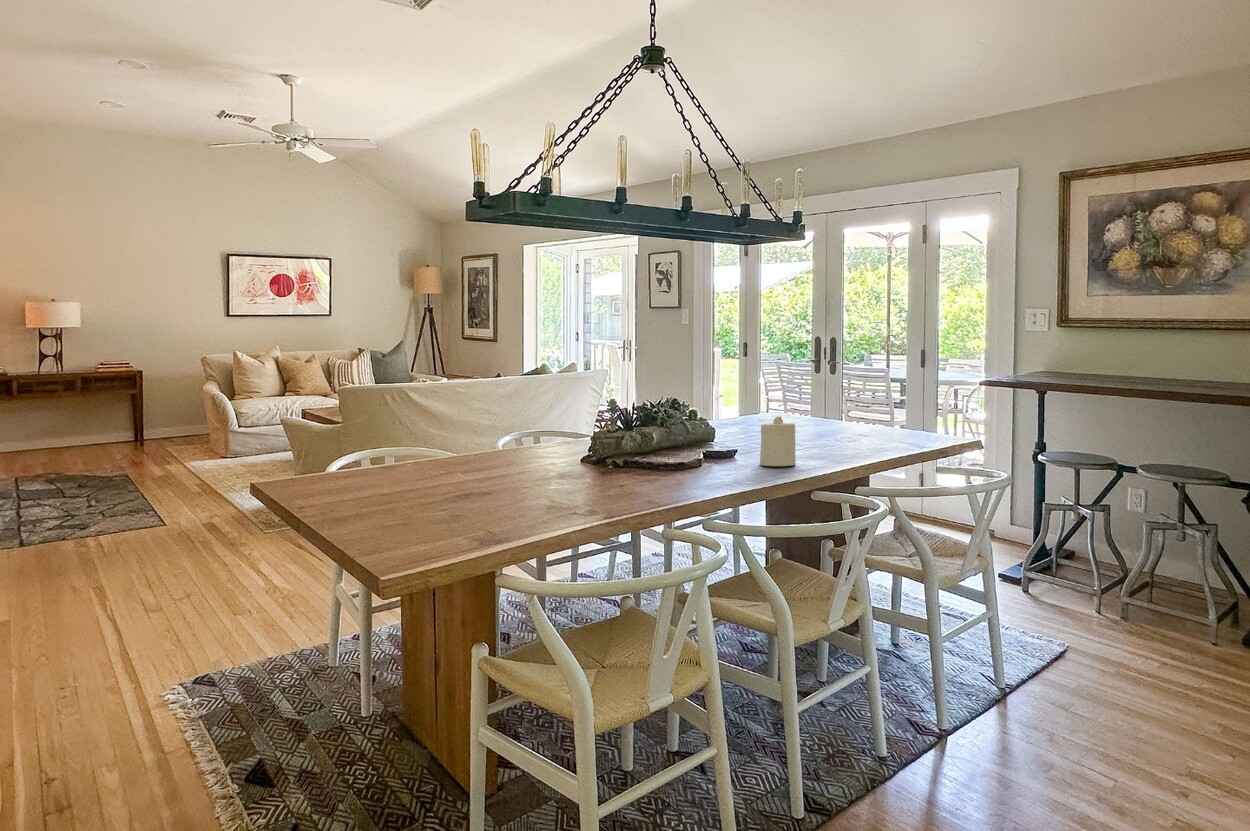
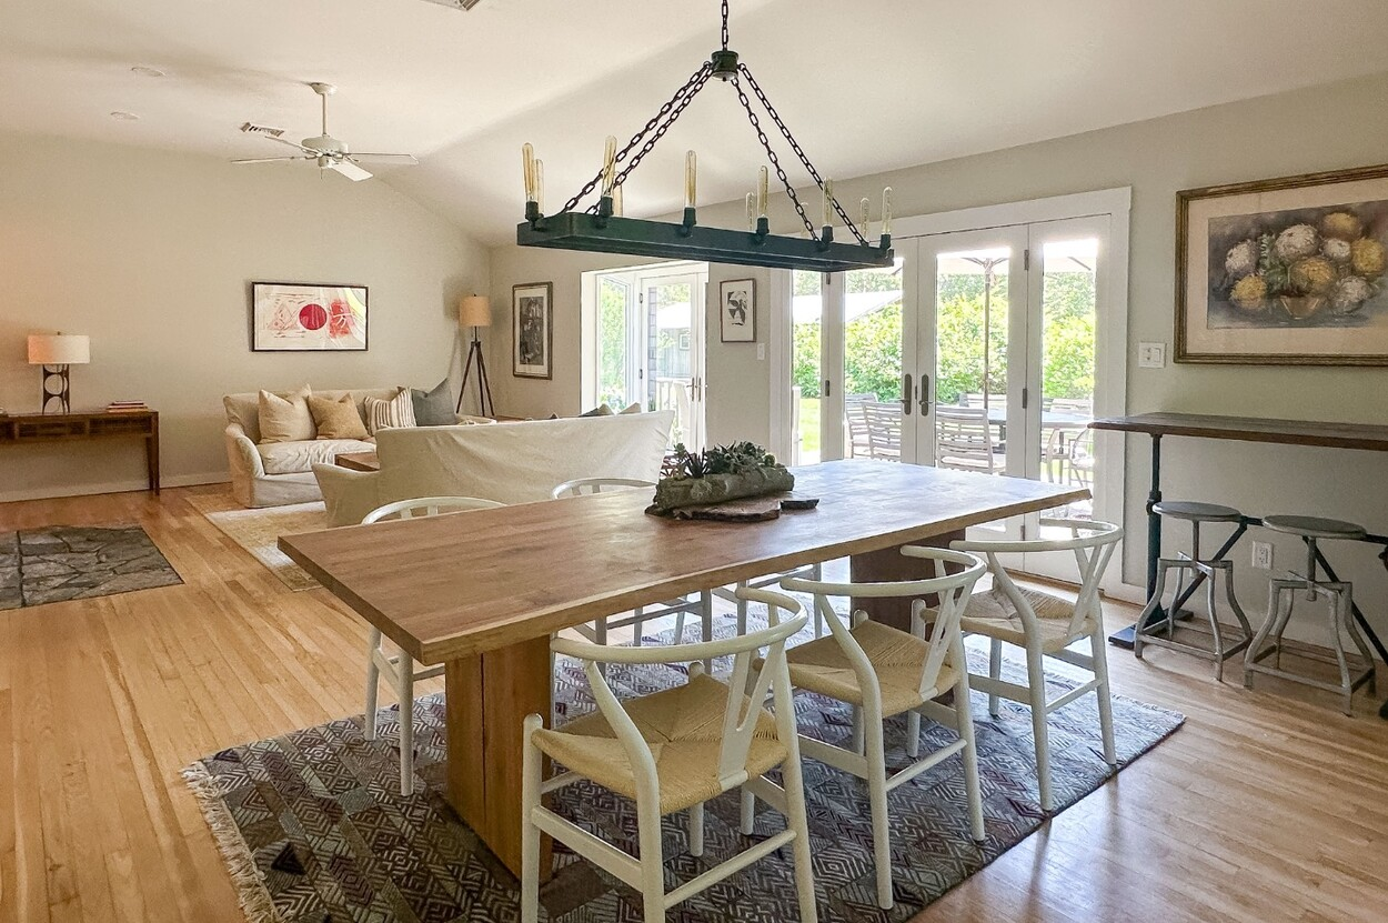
- candle (777, 440)
